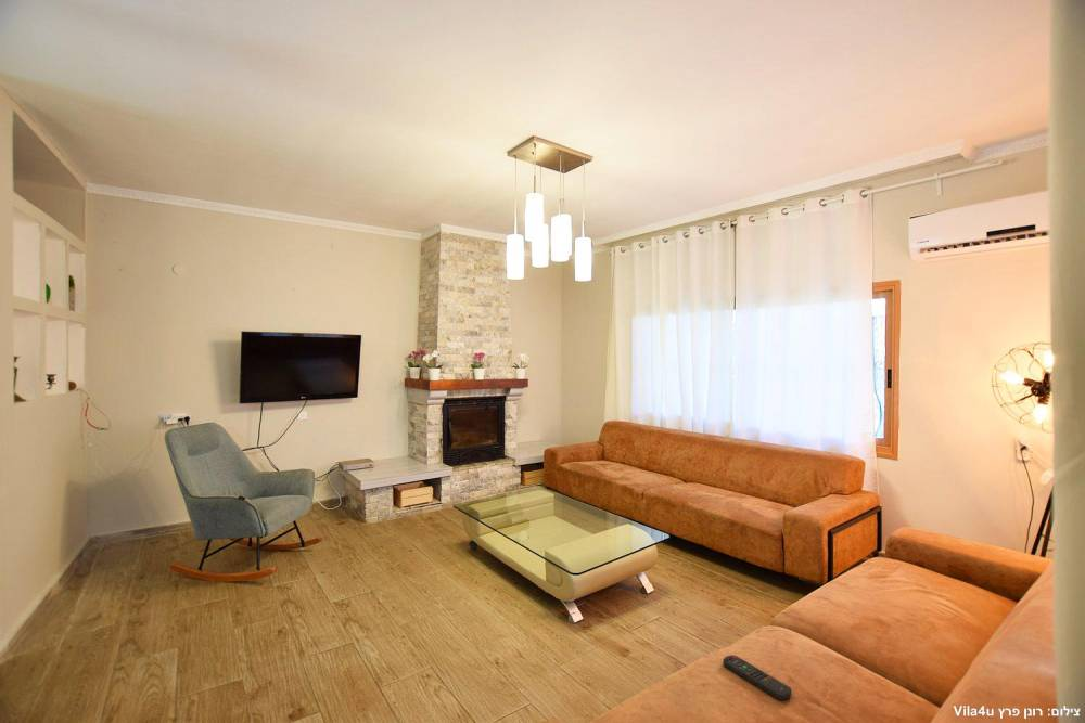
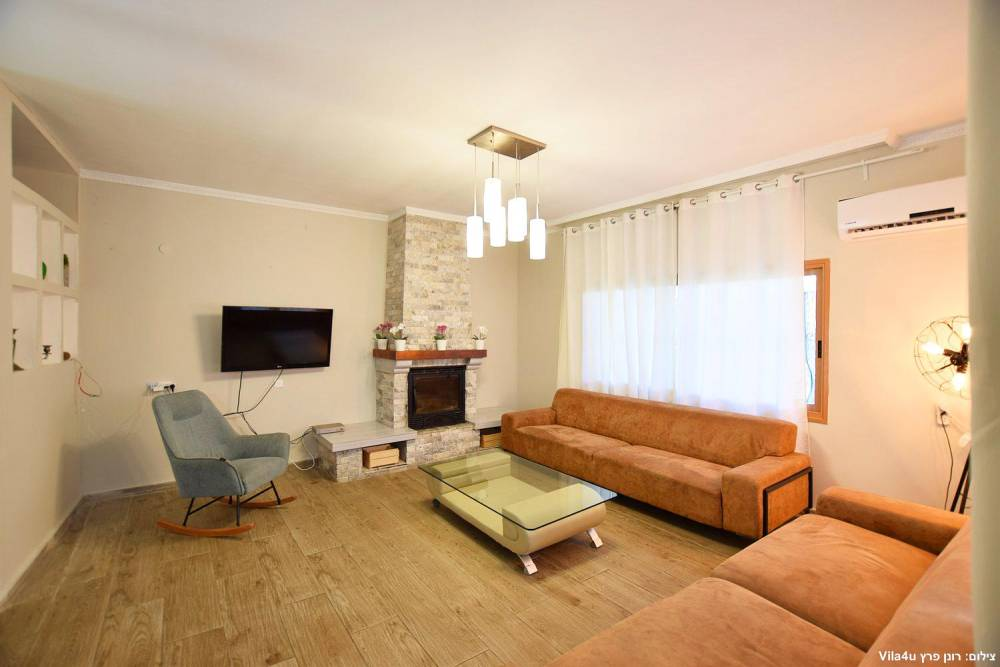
- remote control (755, 675)
